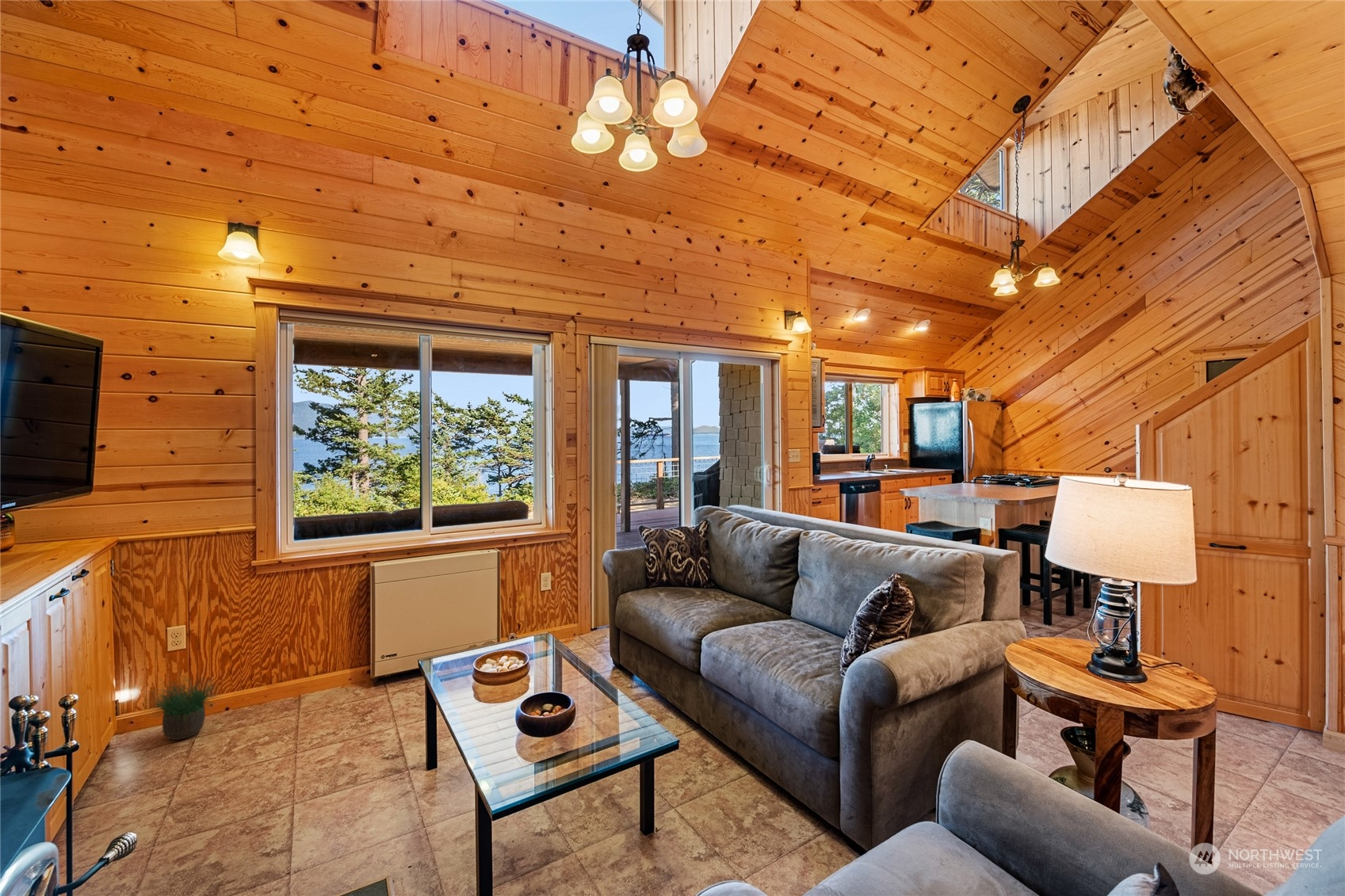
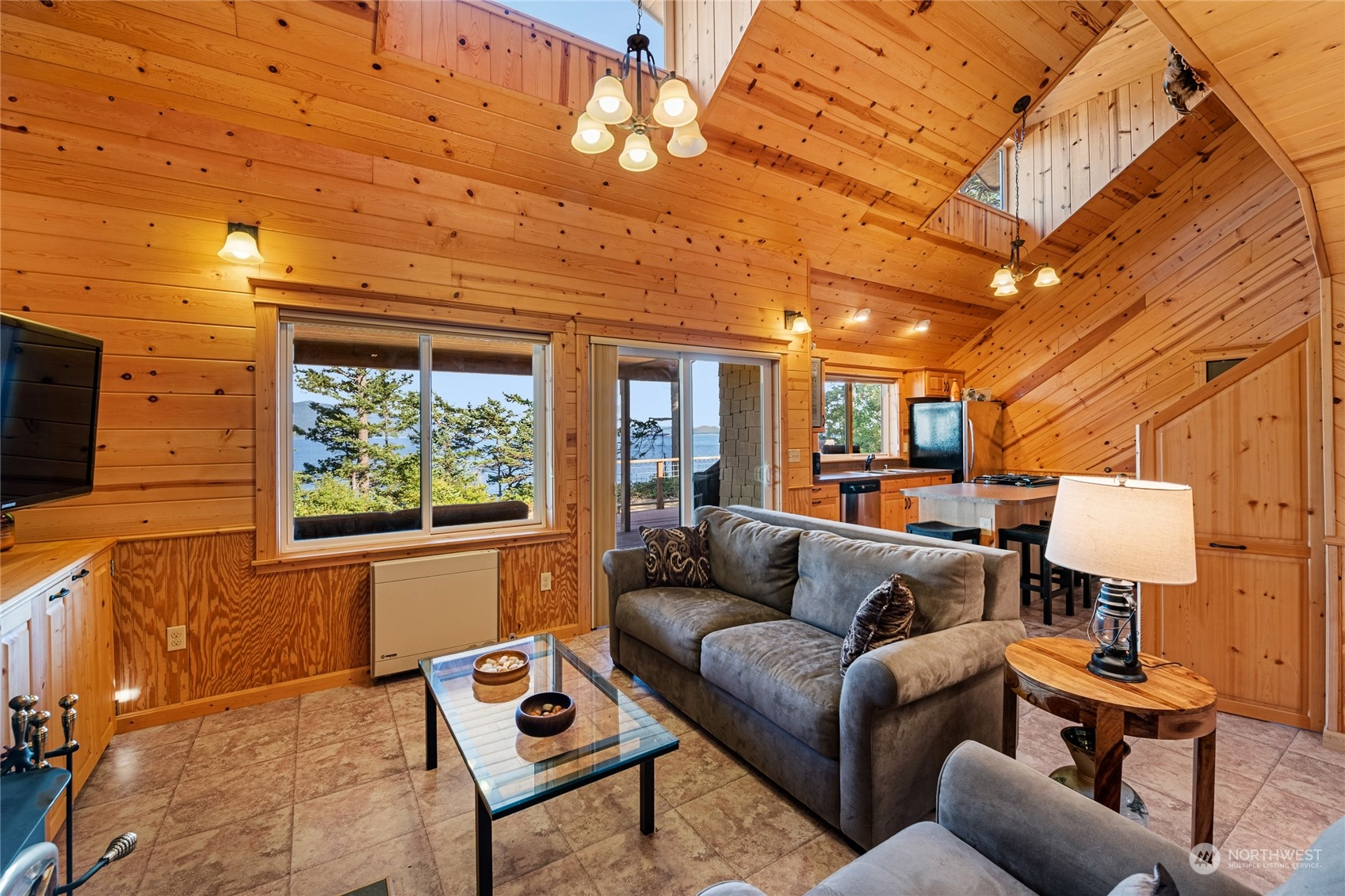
- potted plant (184, 698)
